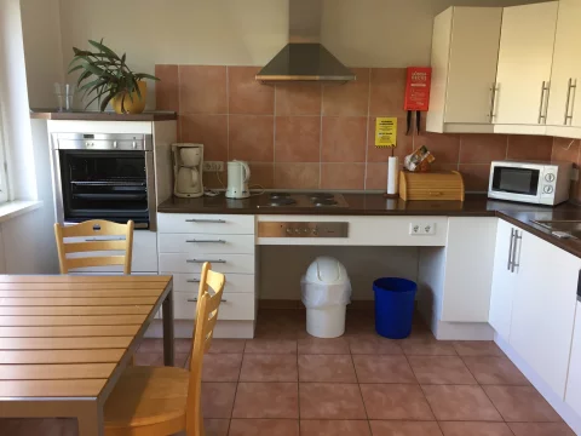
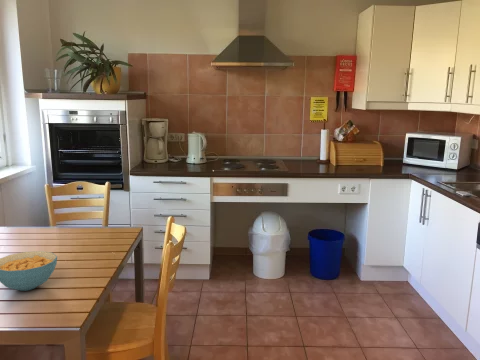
+ cereal bowl (26, 273)
